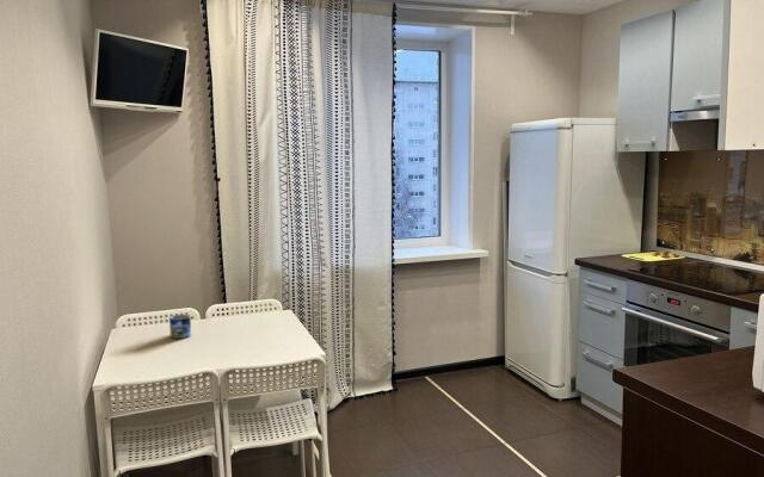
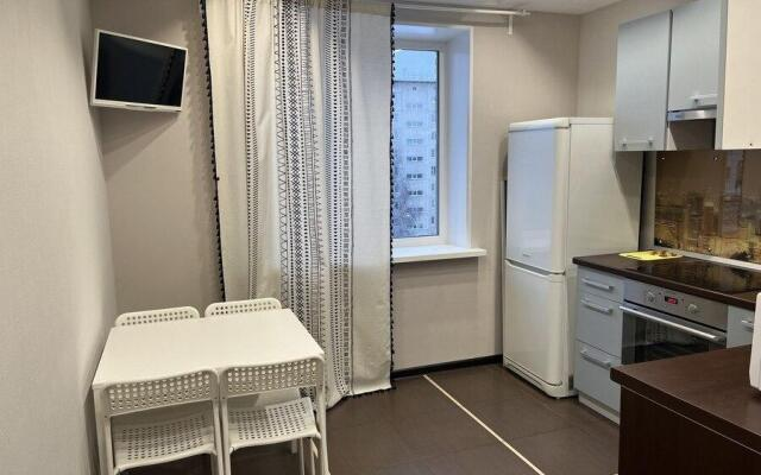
- mug (180, 324)
